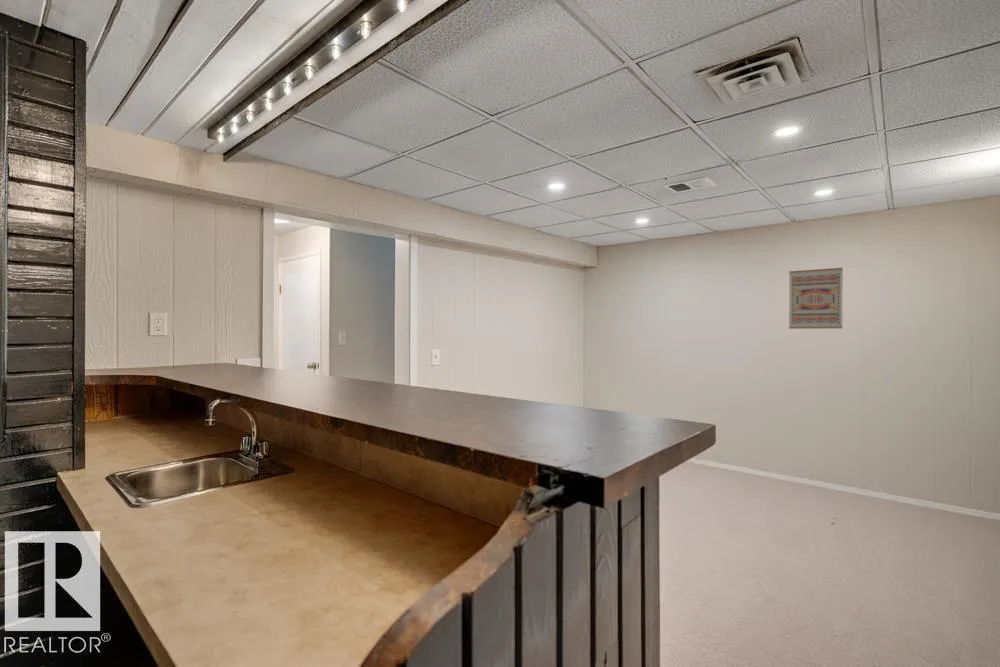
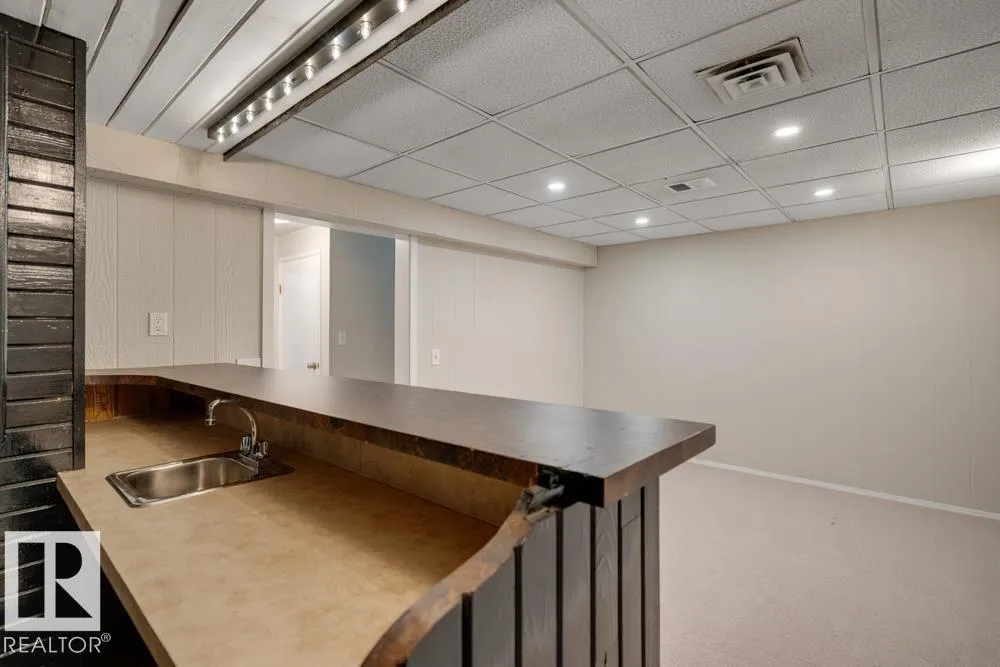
- wall art (815, 299)
